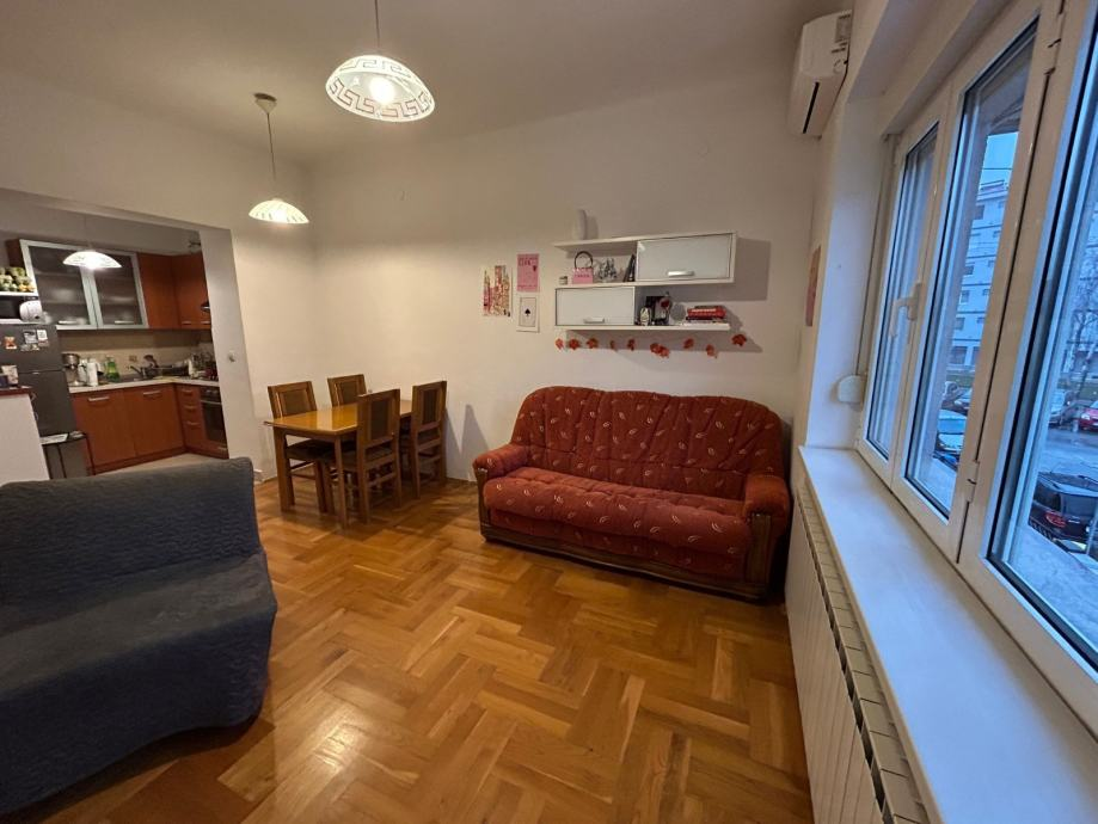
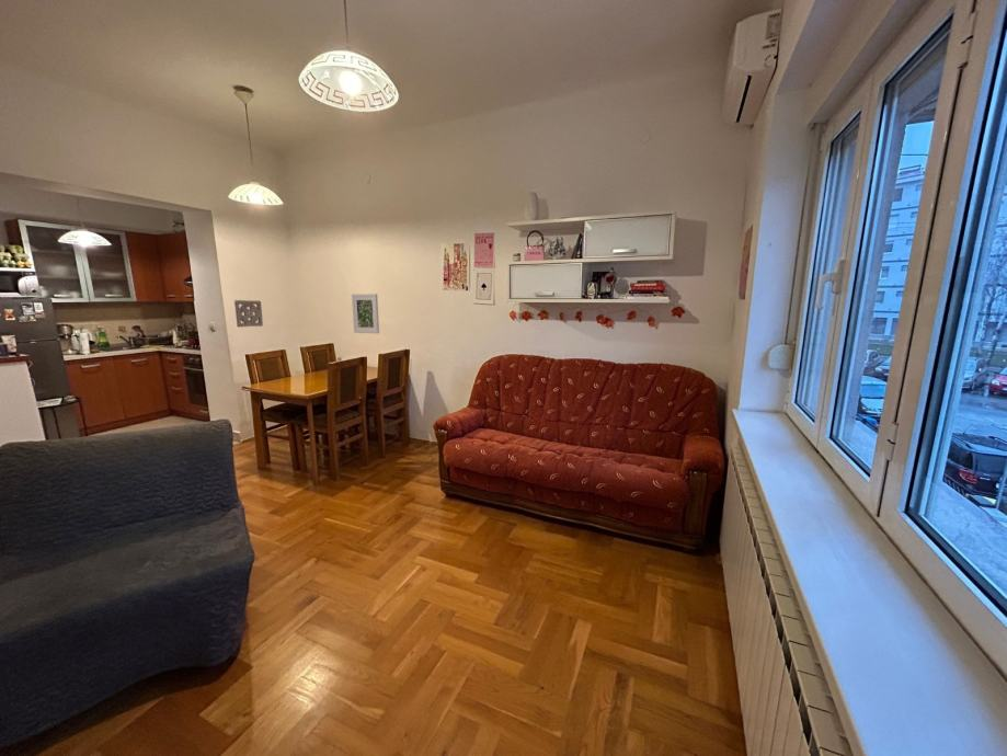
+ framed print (365, 313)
+ wall ornament (249, 313)
